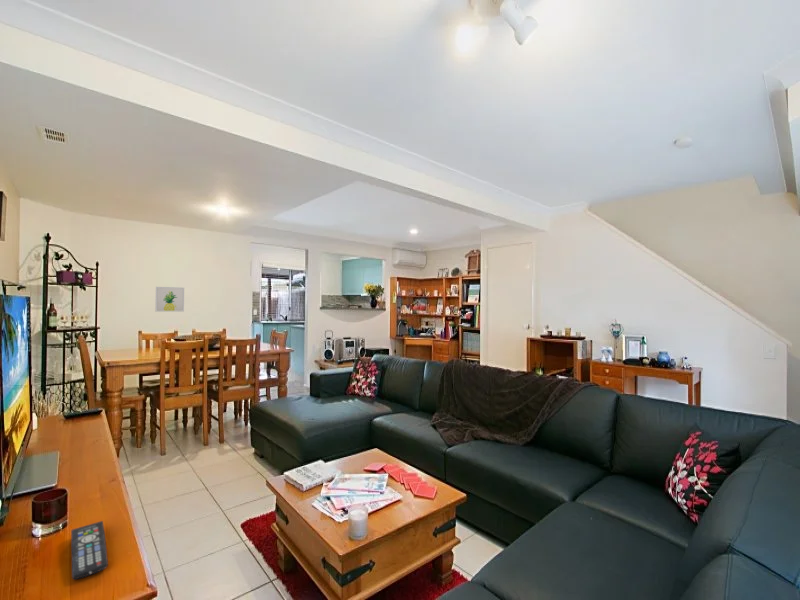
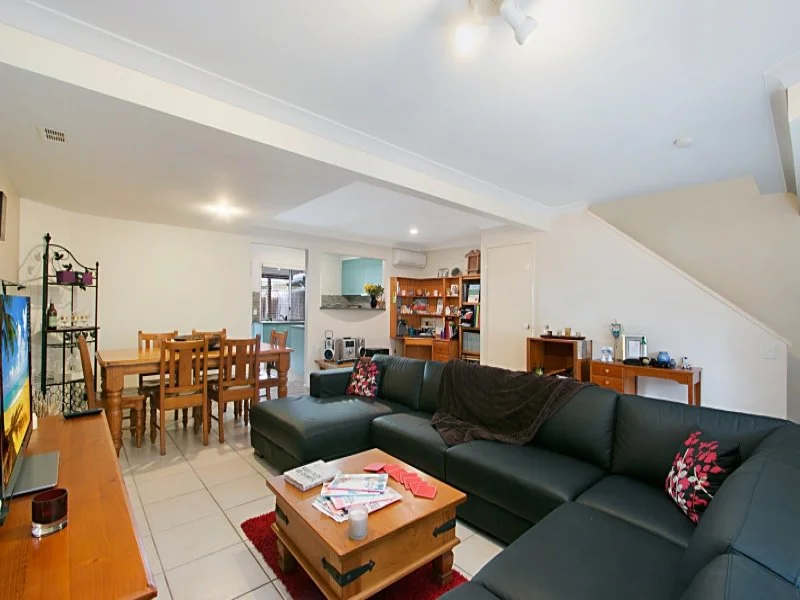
- remote control (88, 546)
- wall art (170, 299)
